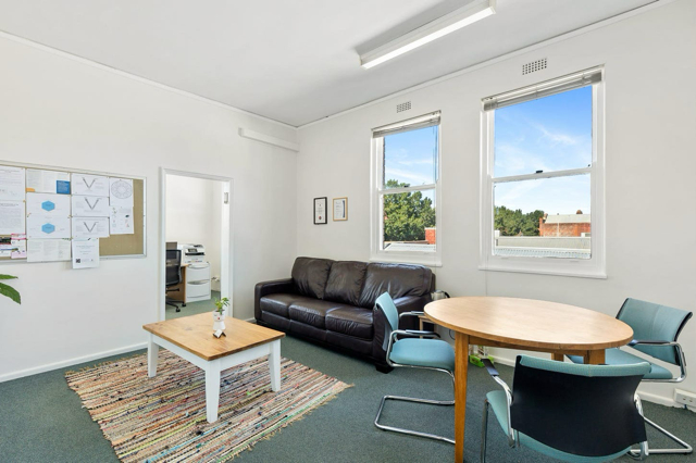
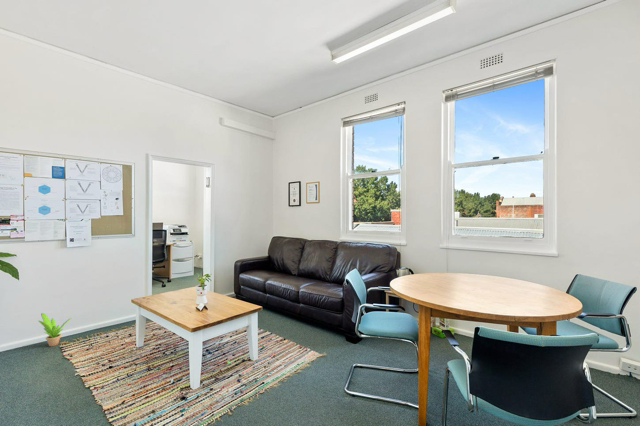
+ potted plant (54, 329)
